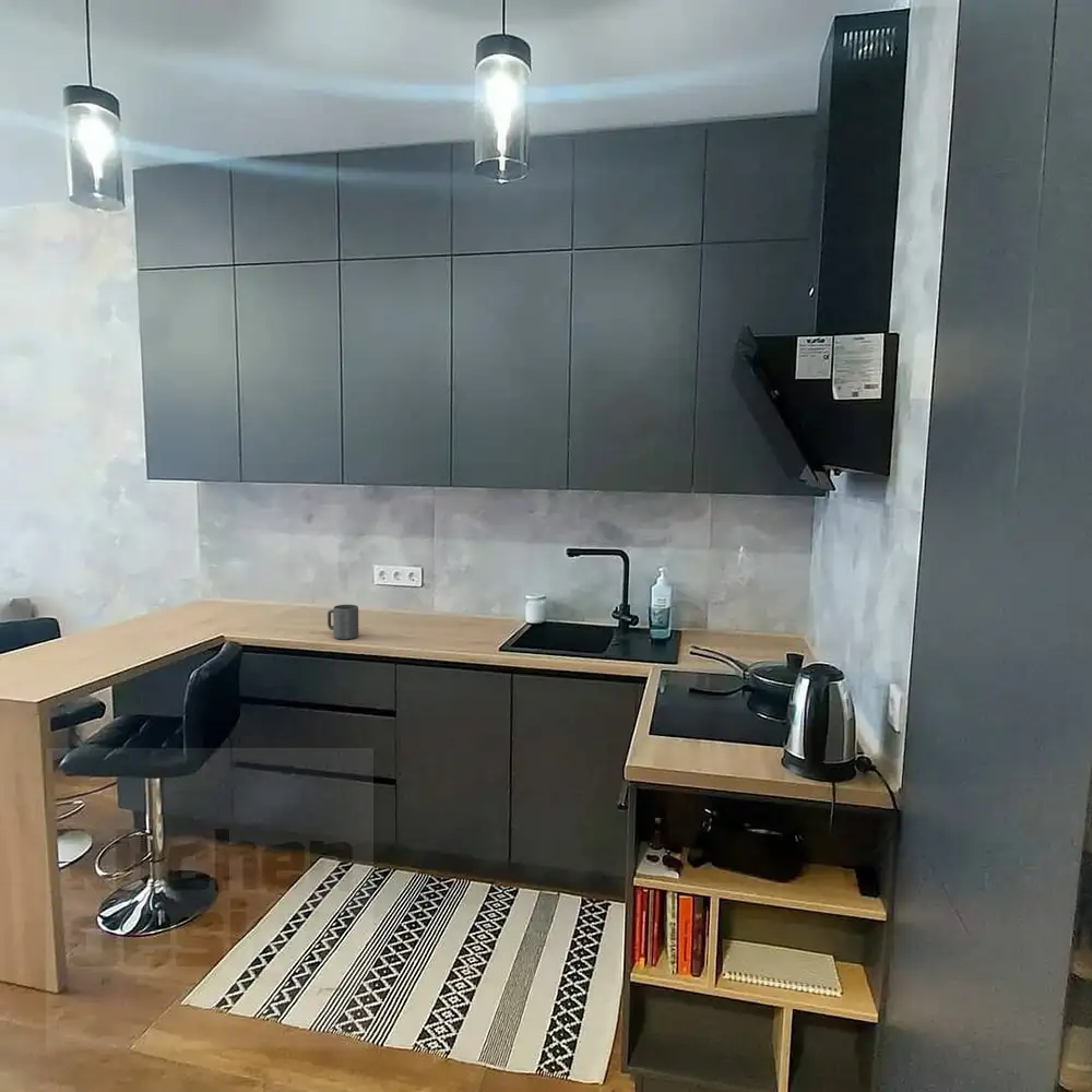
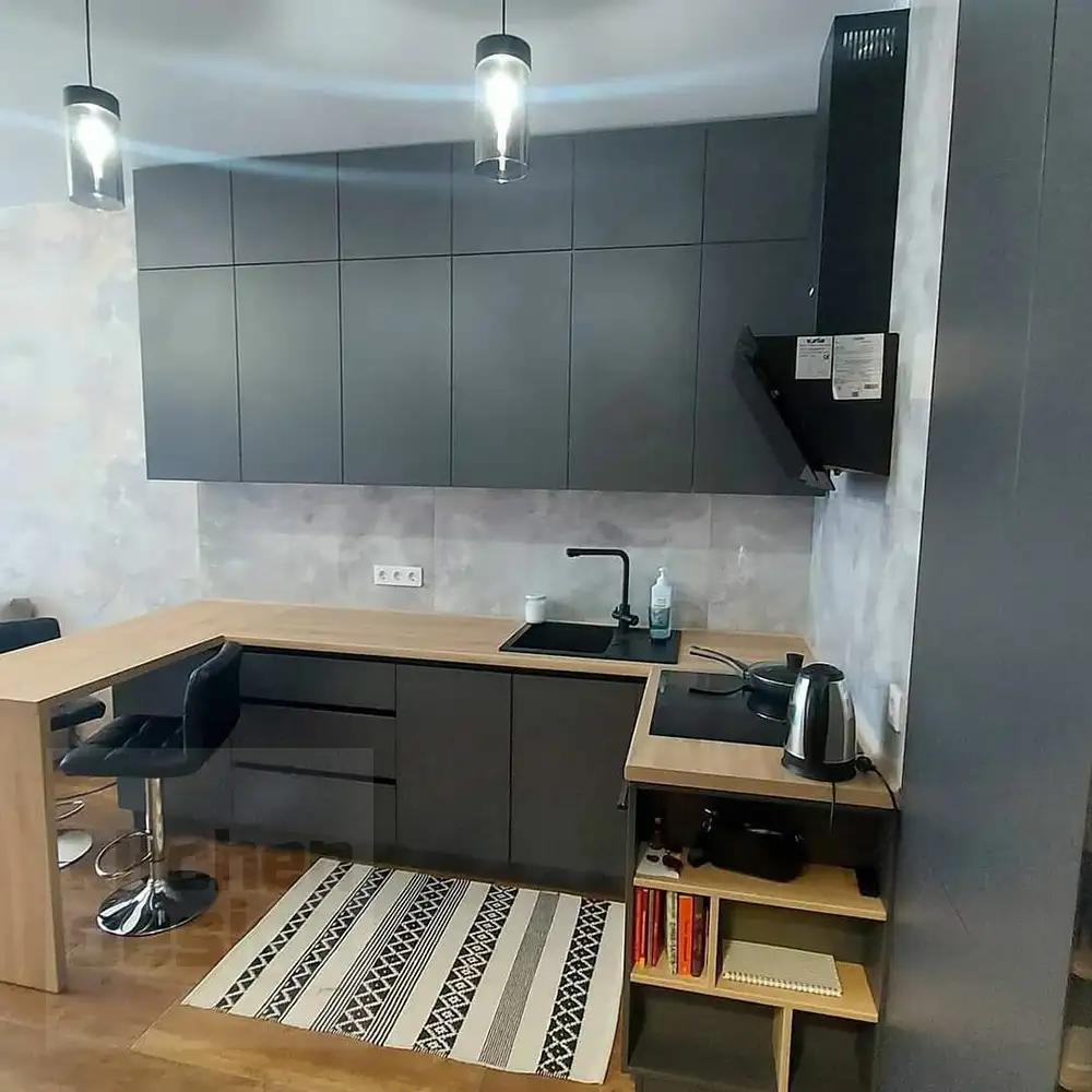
- mug (342, 621)
